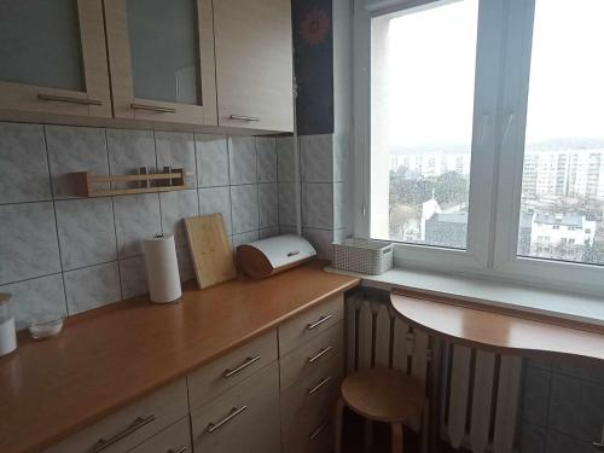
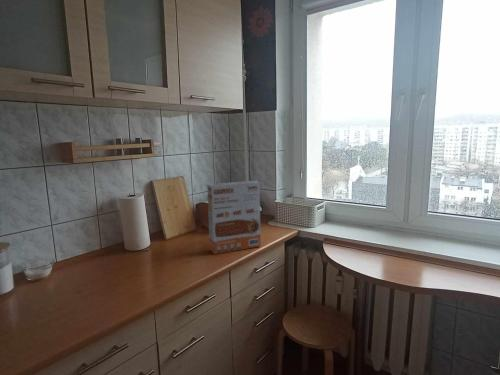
+ cereal box (234, 216)
